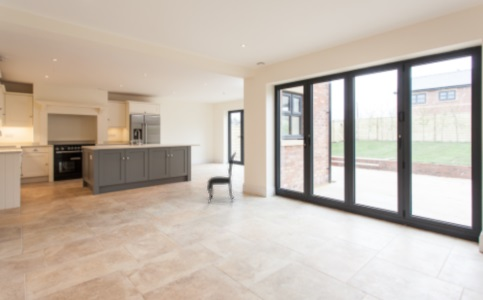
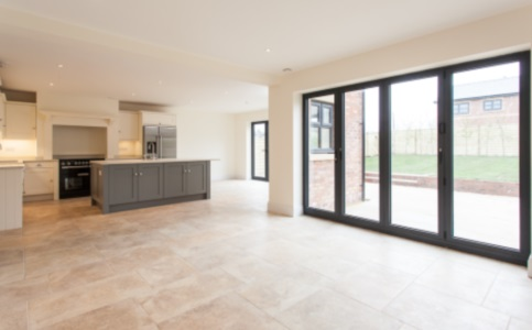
- dining chair (222, 177)
